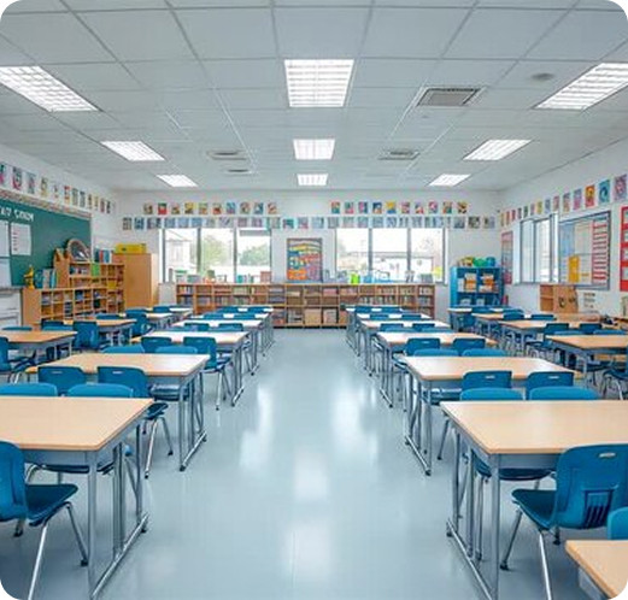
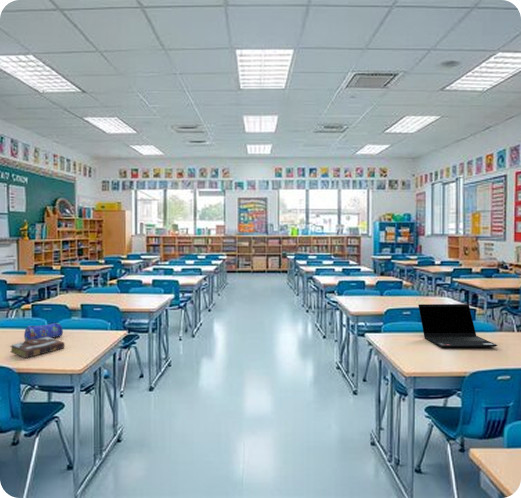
+ pencil case (43, 331)
+ laptop computer (455, 324)
+ book (37, 346)
